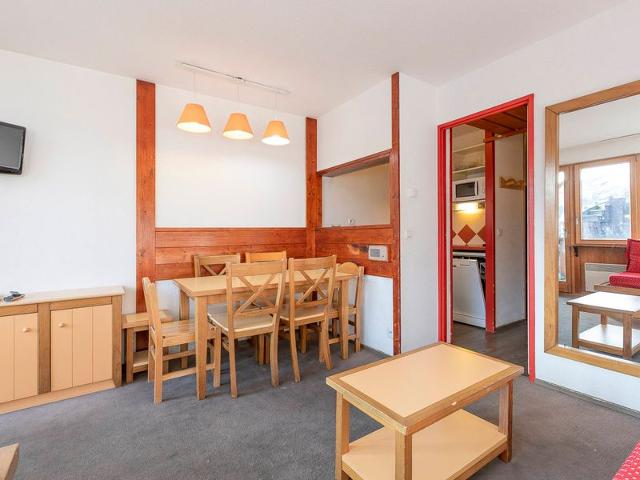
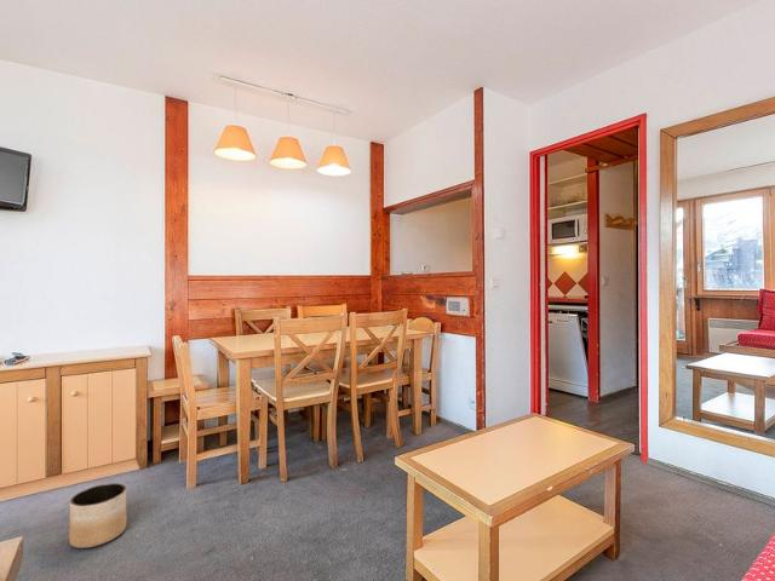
+ planter (98, 514)
